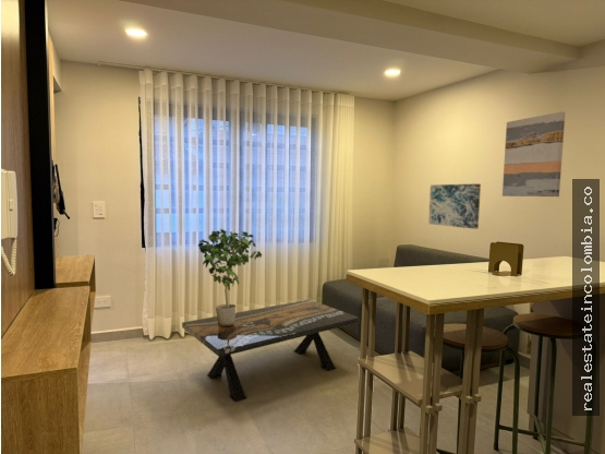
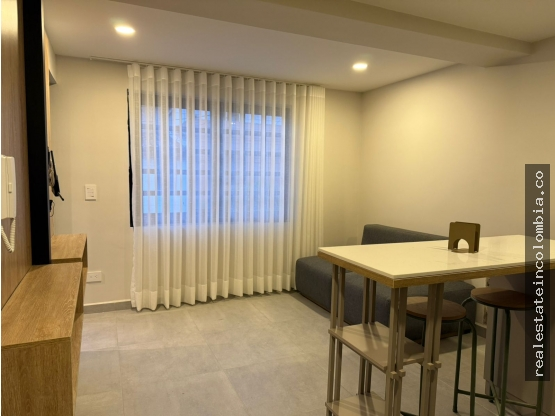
- coffee table (273, 343)
- wall art (452, 205)
- wall art (531, 157)
- potted plant (229, 276)
